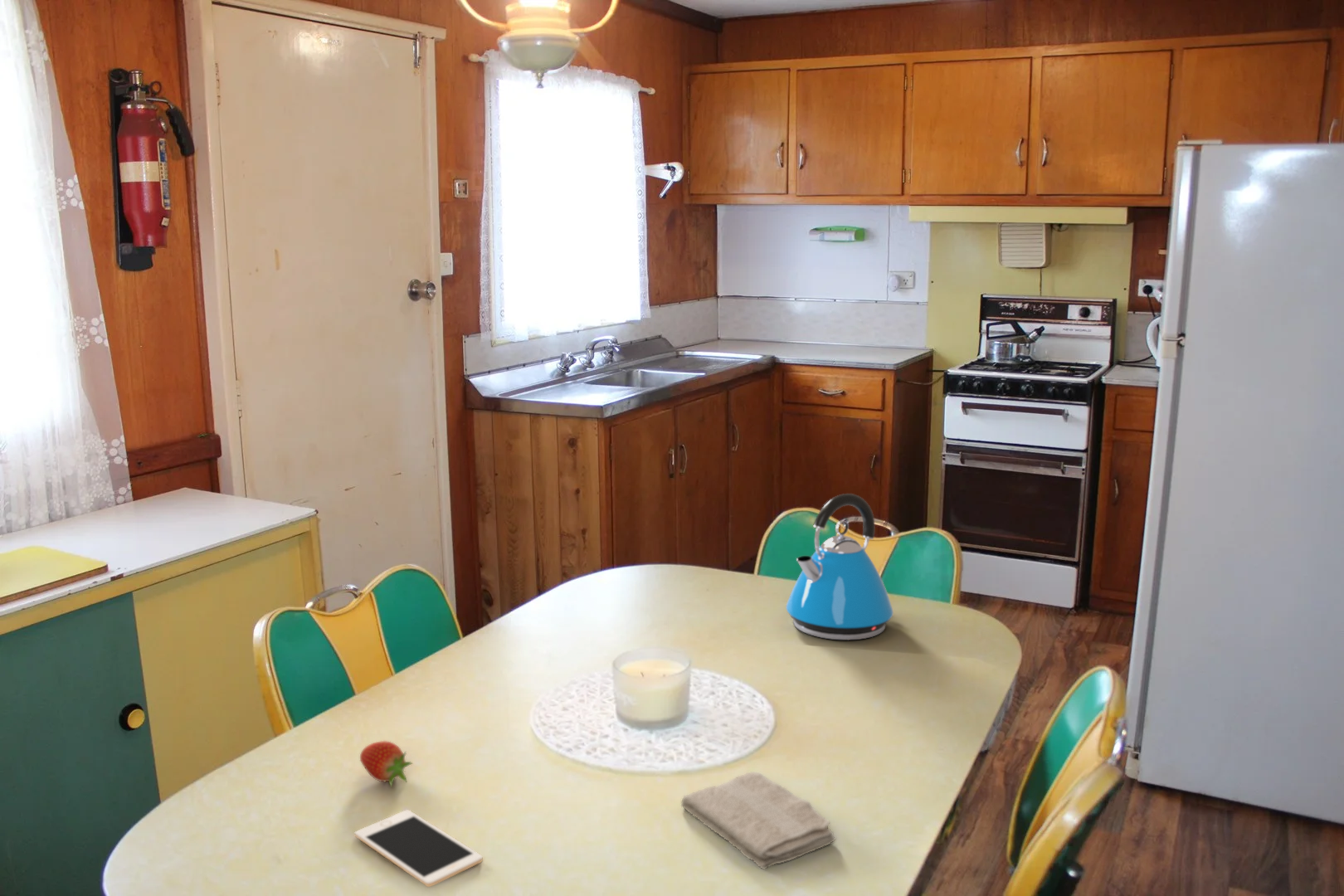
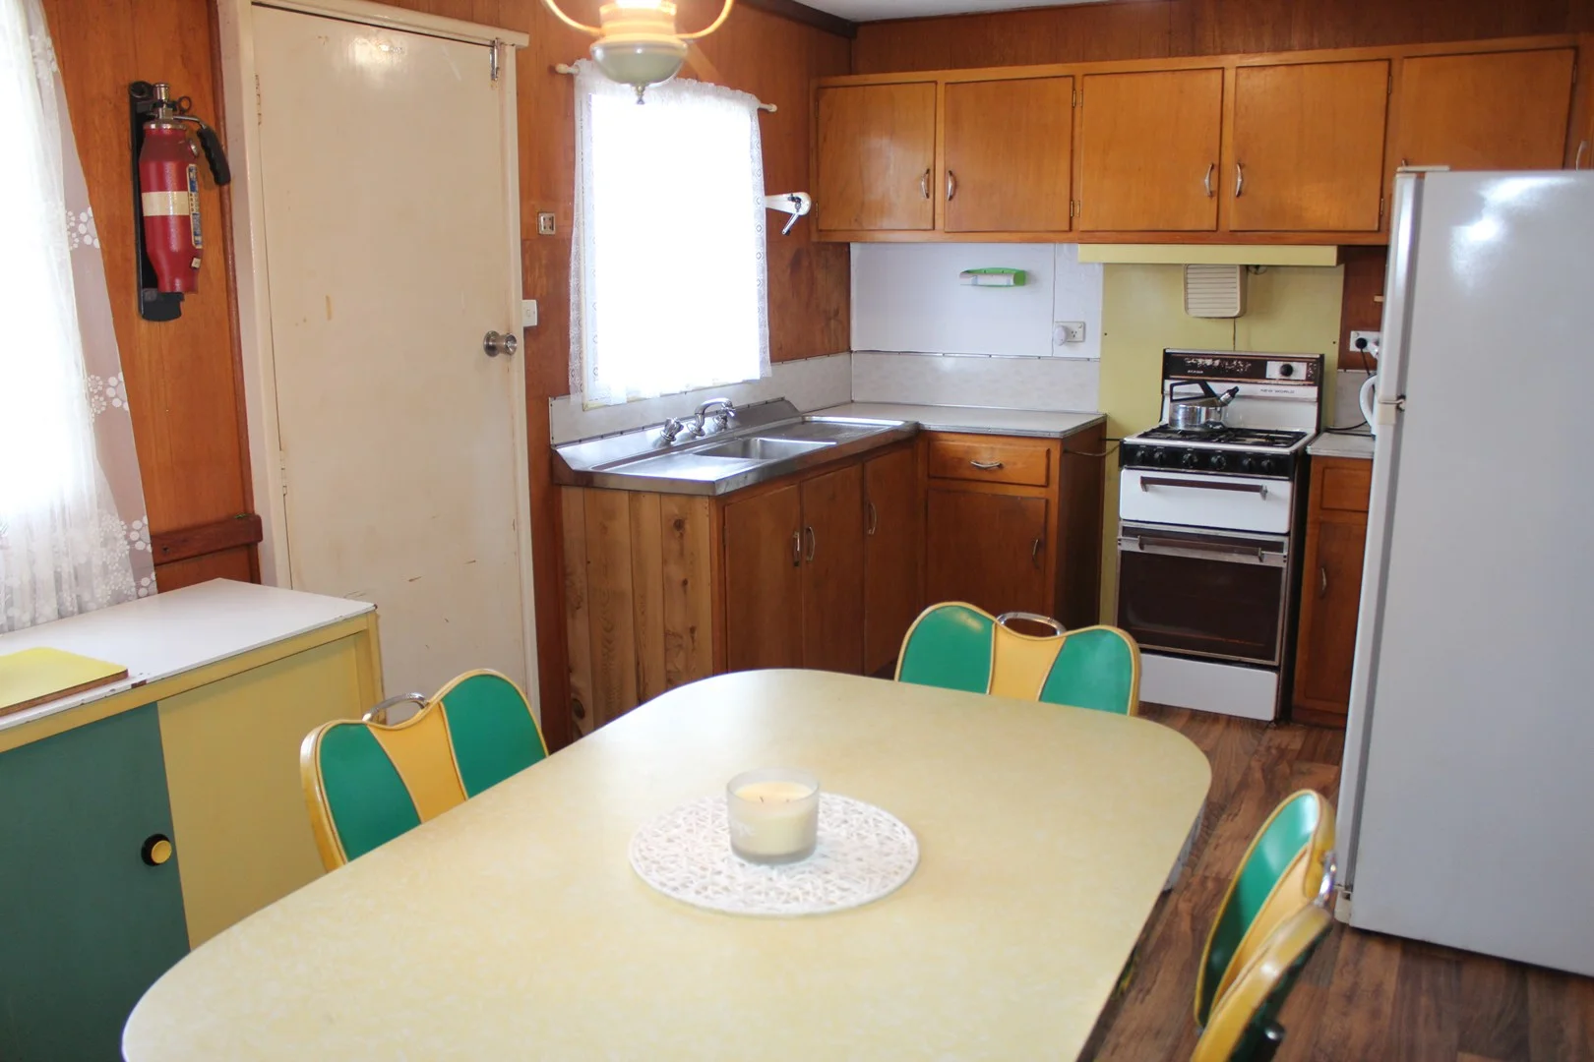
- fruit (384, 760)
- kettle (844, 559)
- washcloth (757, 816)
- cell phone (417, 846)
